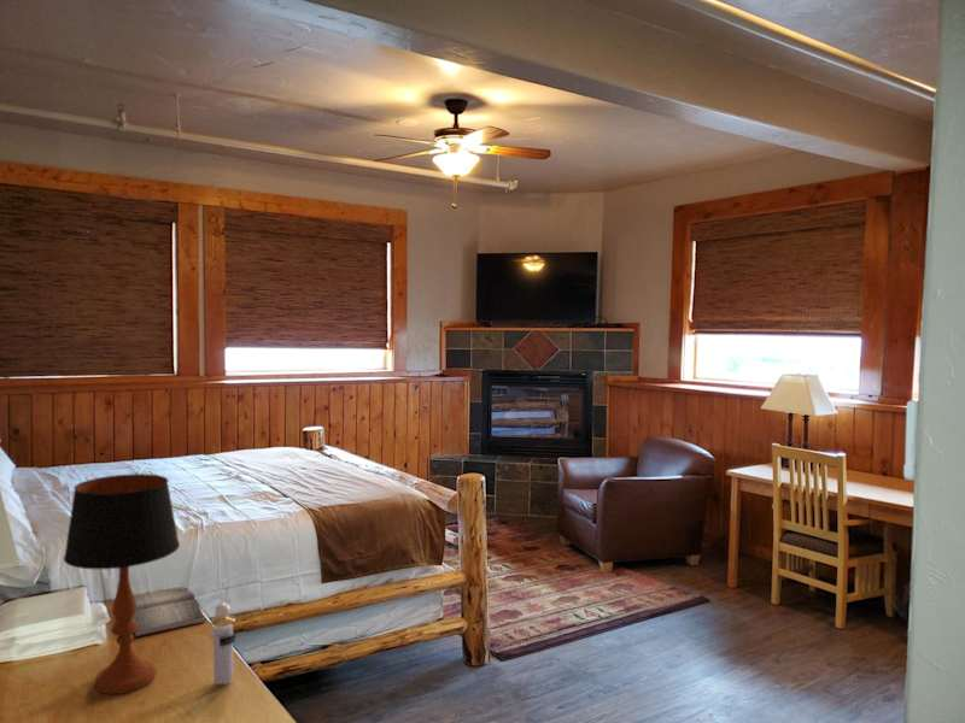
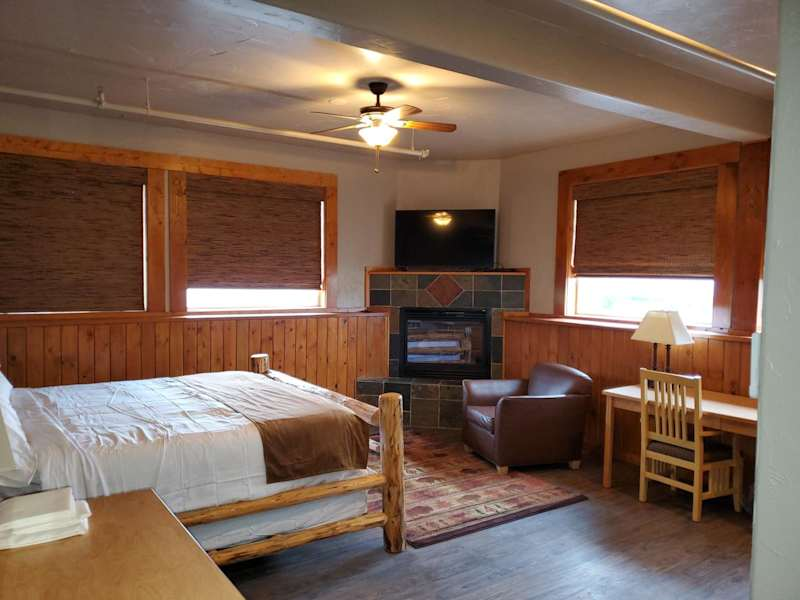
- perfume bottle (223, 642)
- table lamp (123, 582)
- hardback book (163, 607)
